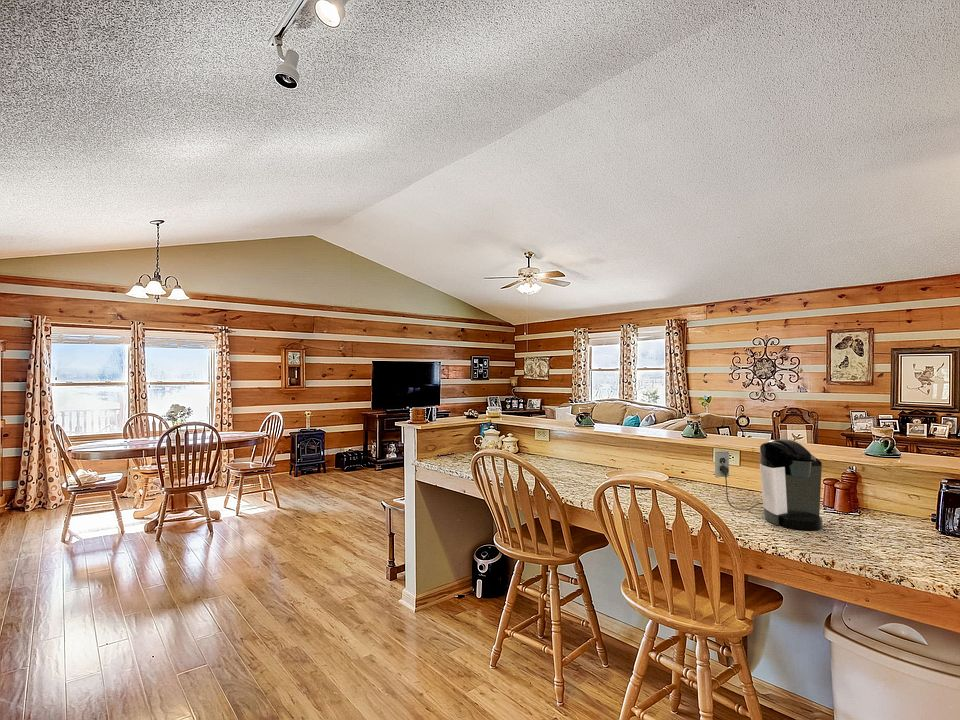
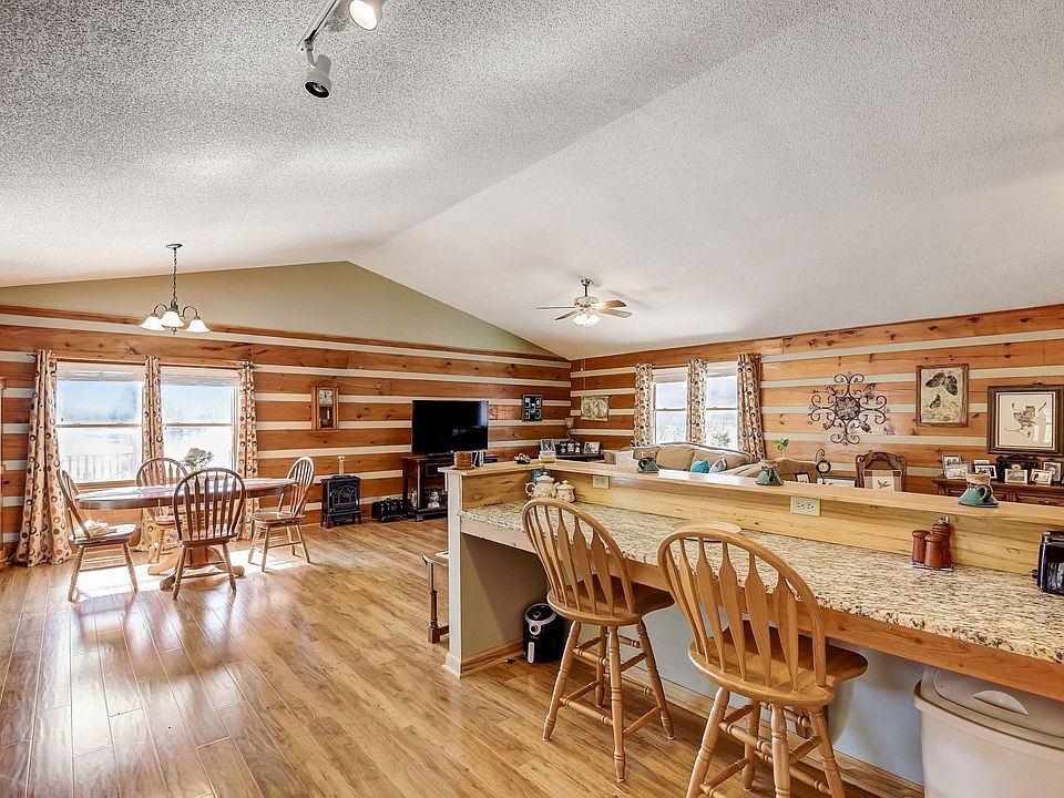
- coffee maker (774, 481)
